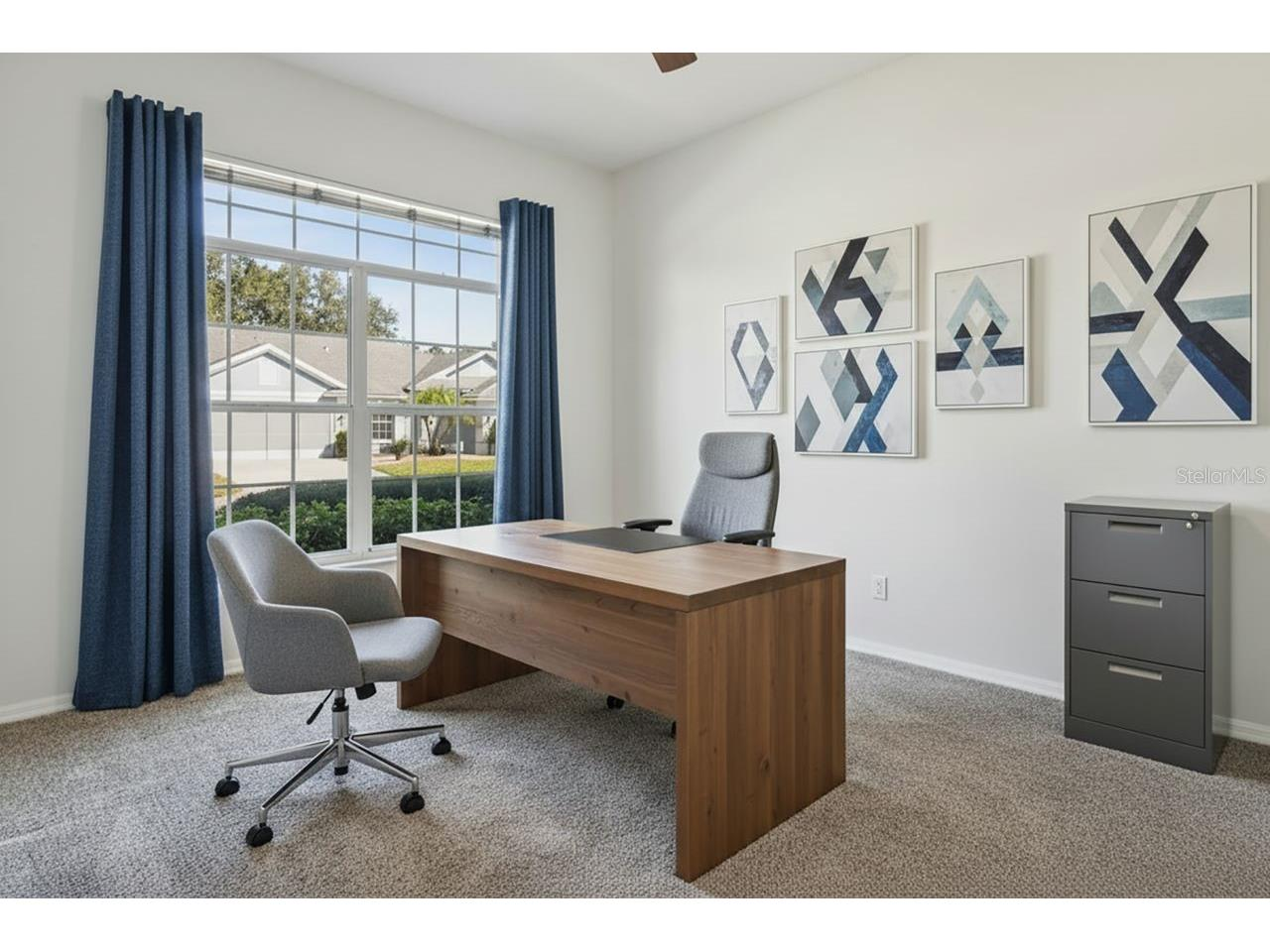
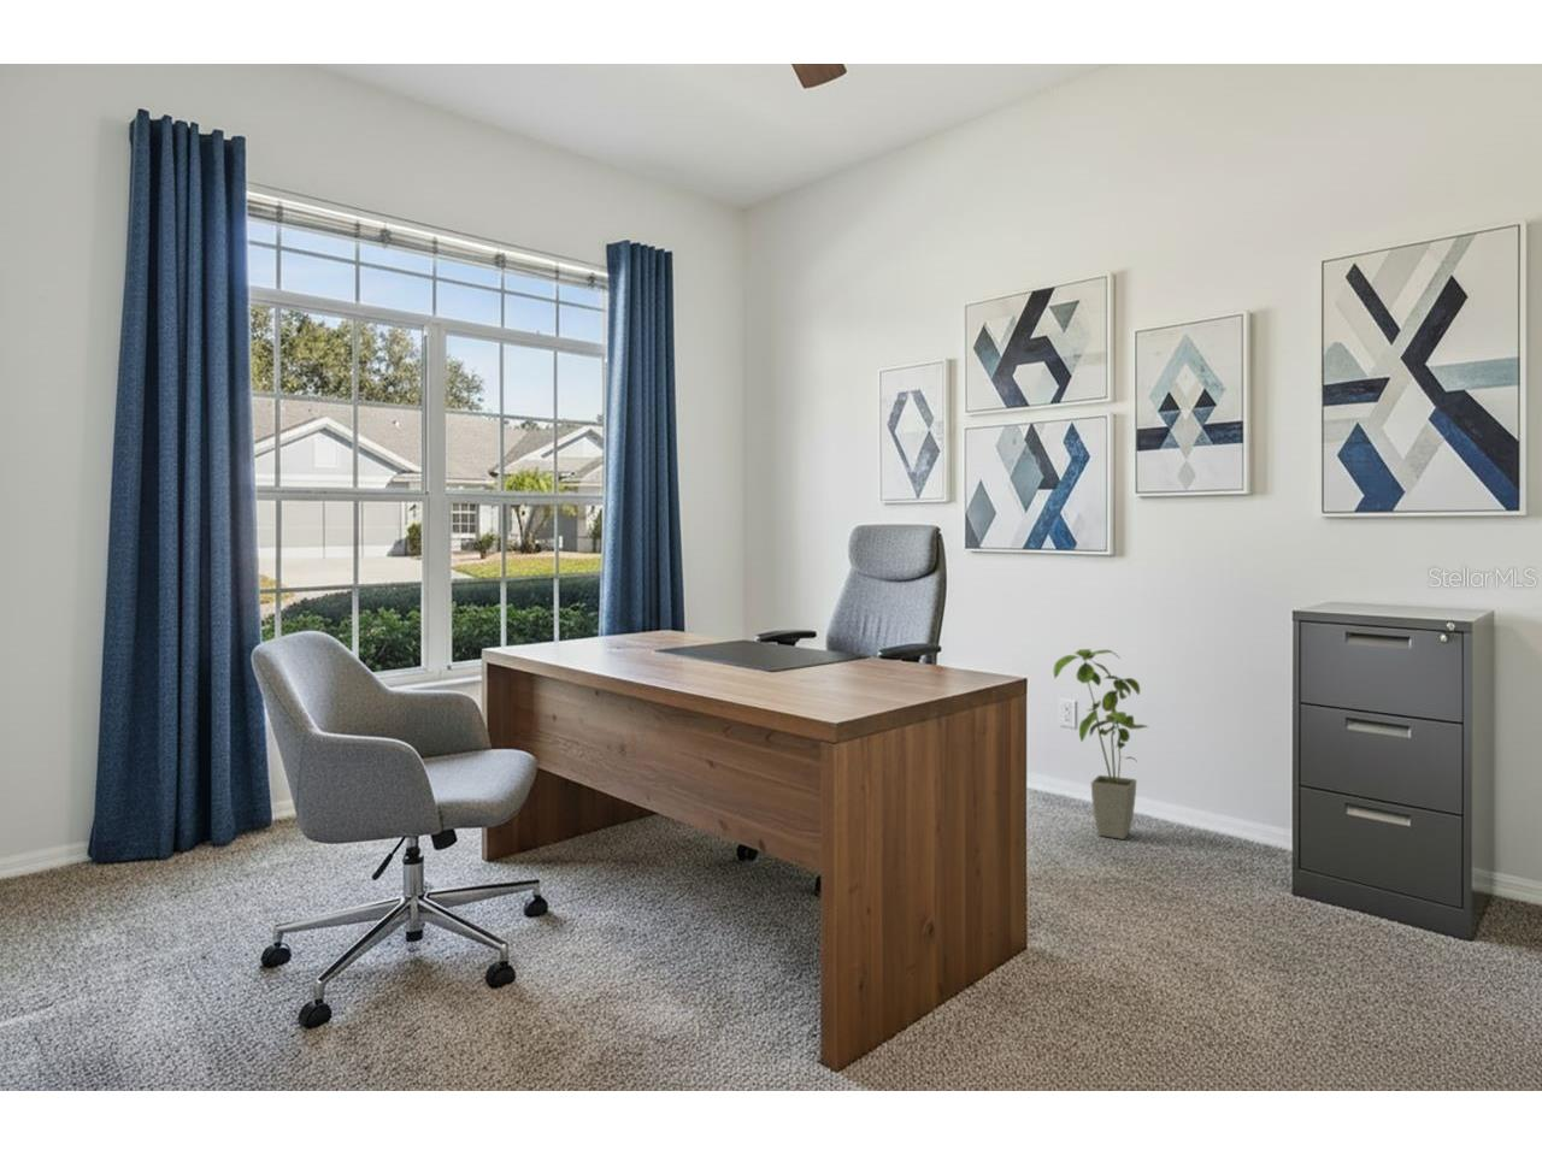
+ house plant (1102, 743)
